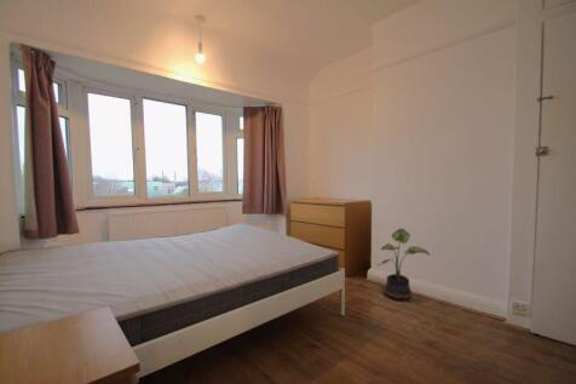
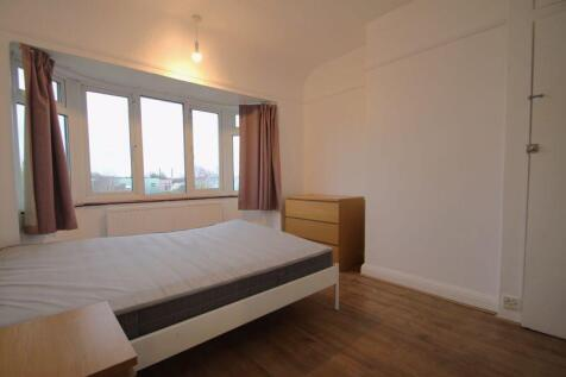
- potted plant (401, 263)
